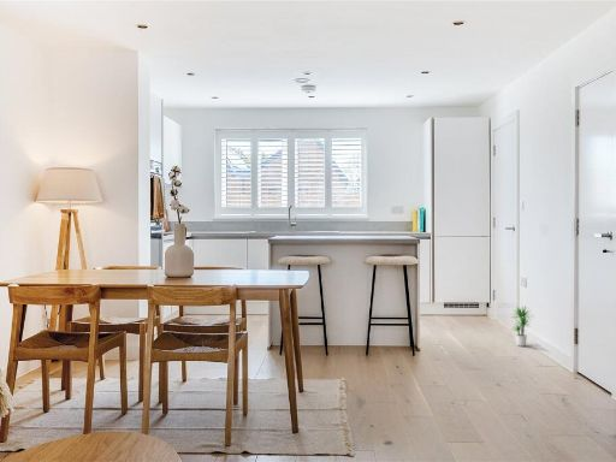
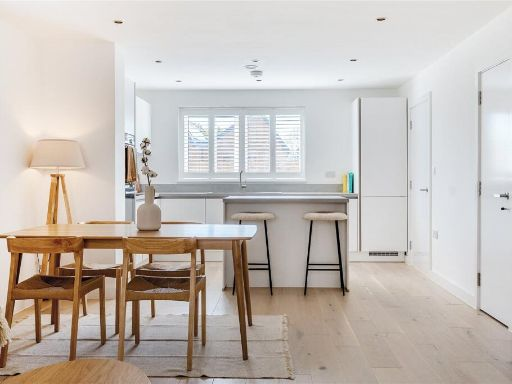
- potted plant (522, 325)
